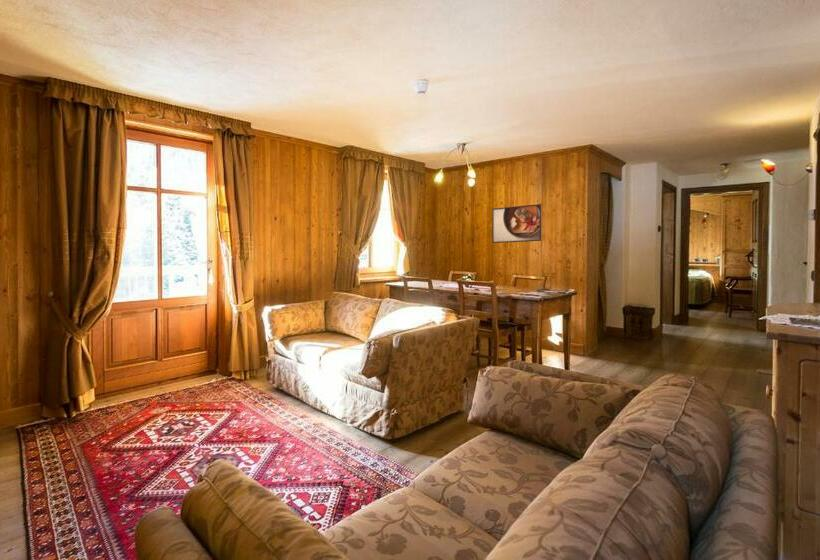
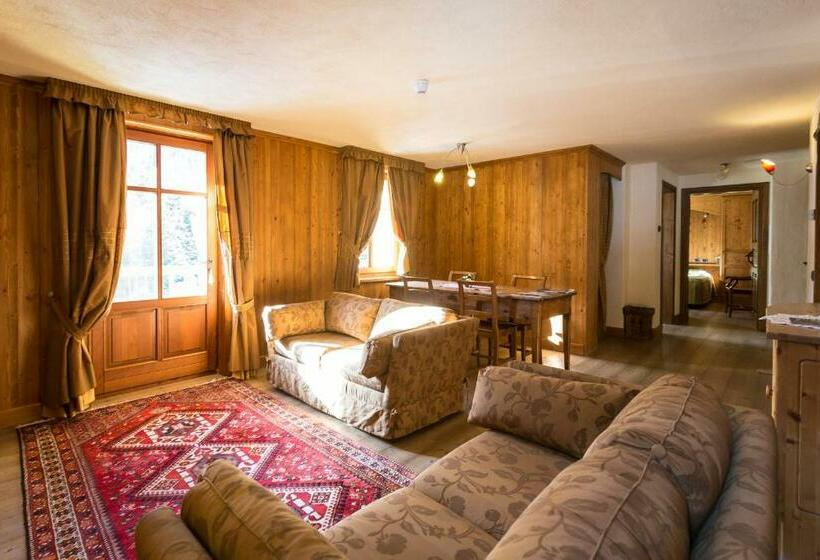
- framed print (516, 224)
